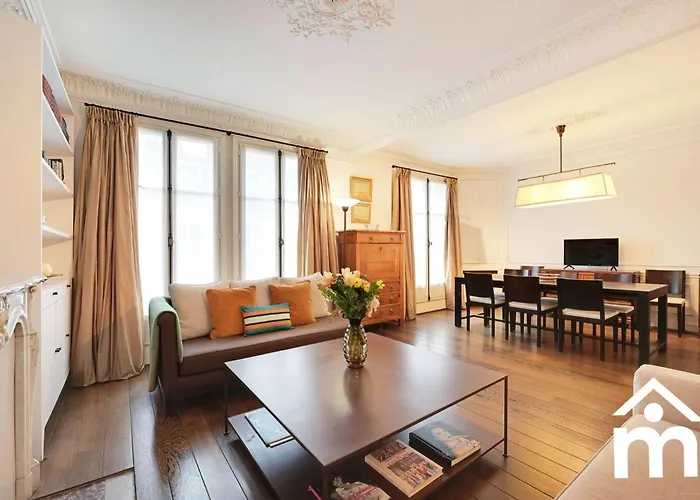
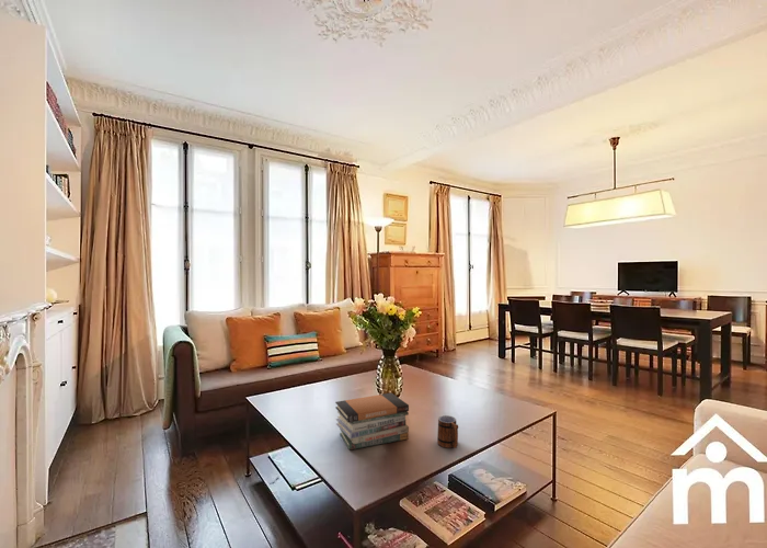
+ mug (449, 432)
+ book stack (371, 420)
